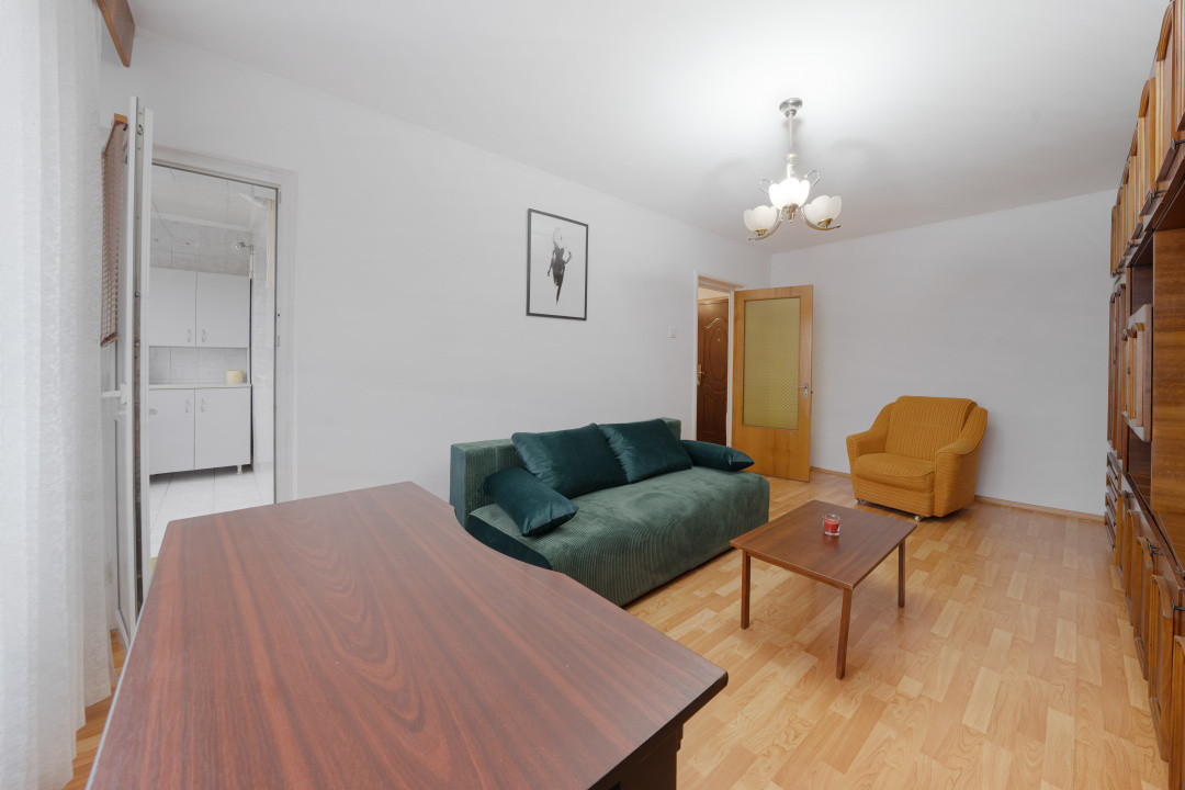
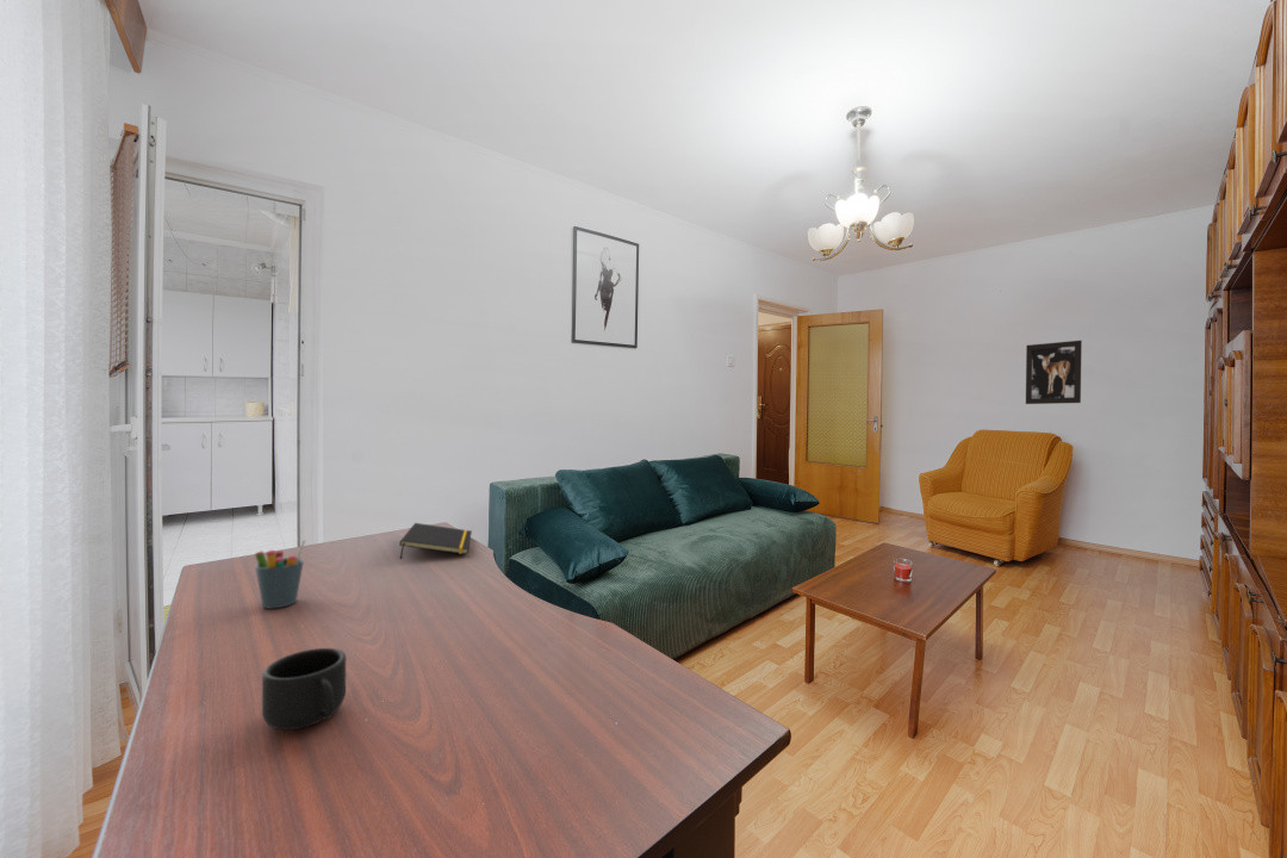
+ notepad (439, 537)
+ pen holder (279, 572)
+ wall art (1052, 373)
+ mug (310, 692)
